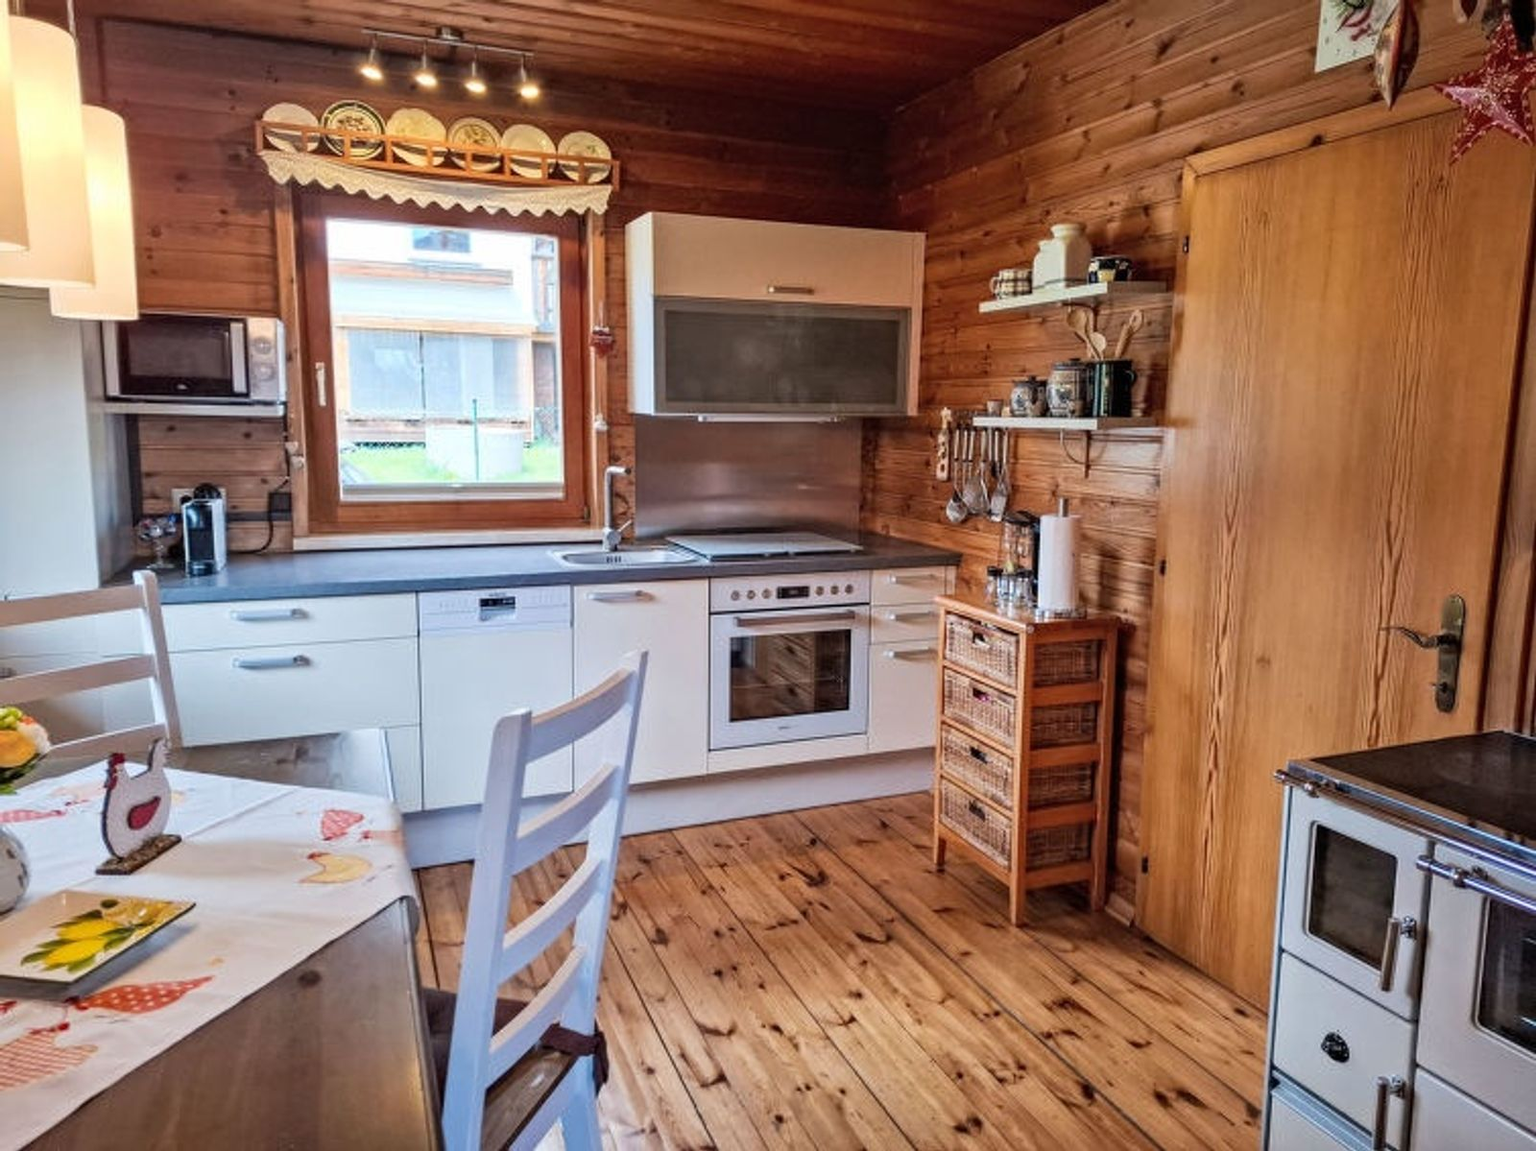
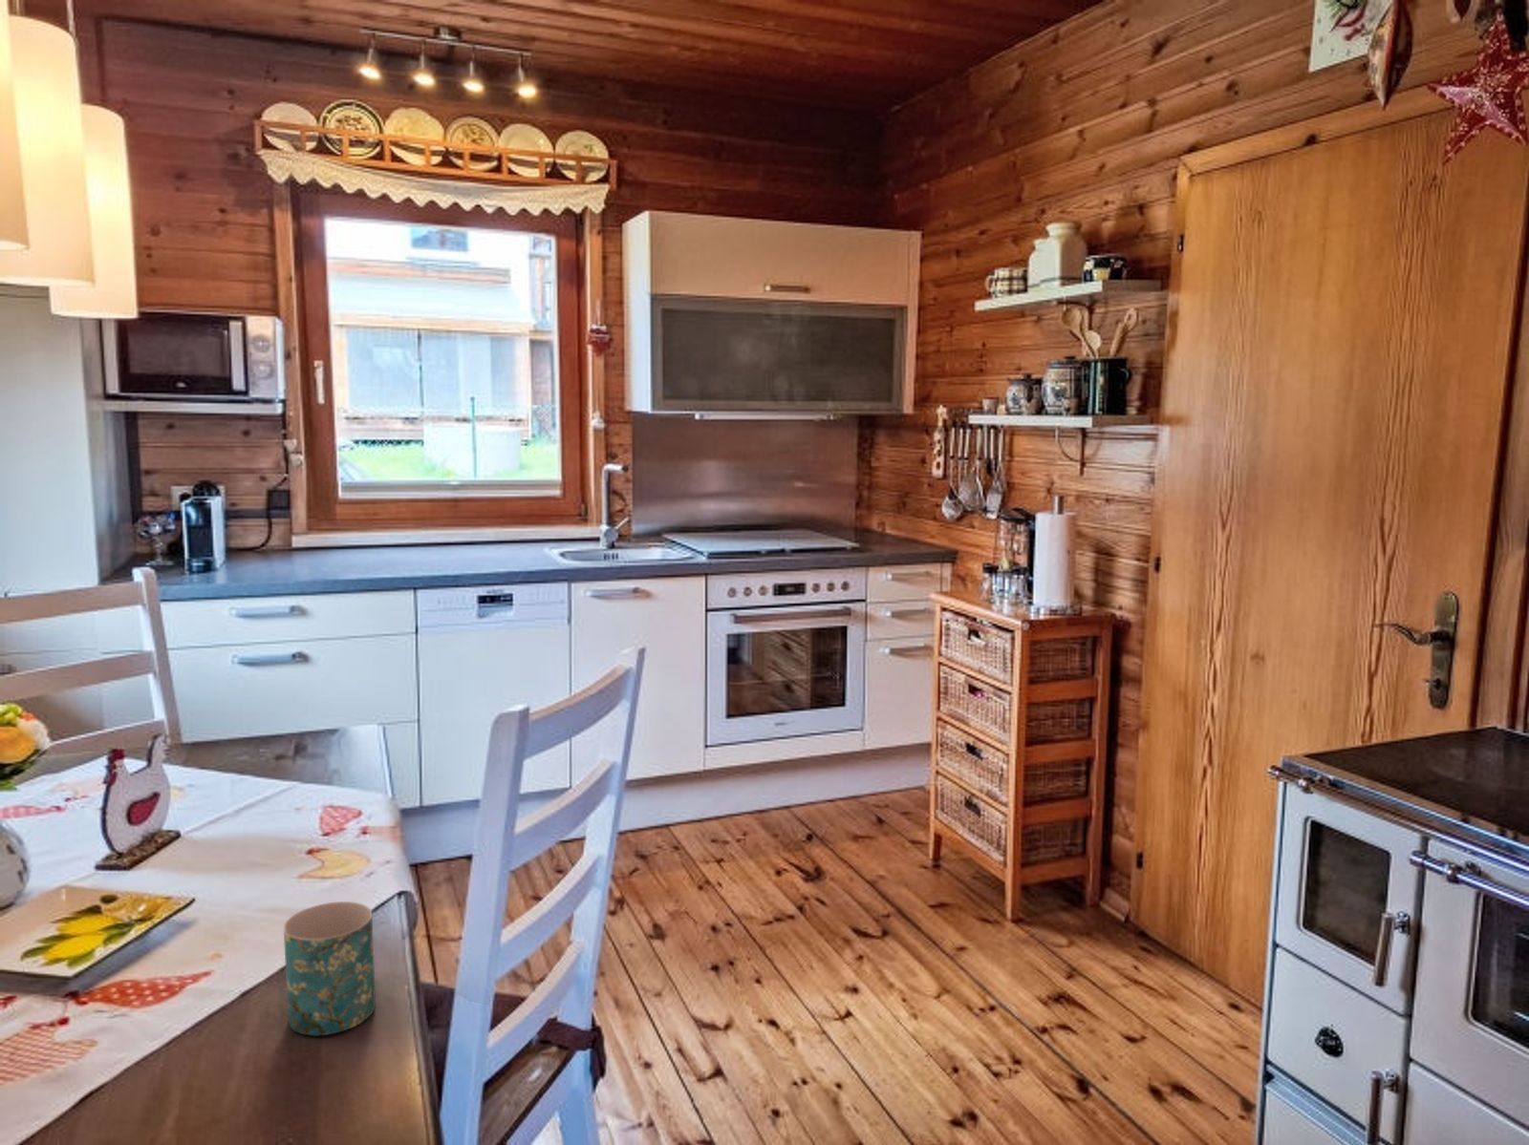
+ mug (332, 957)
